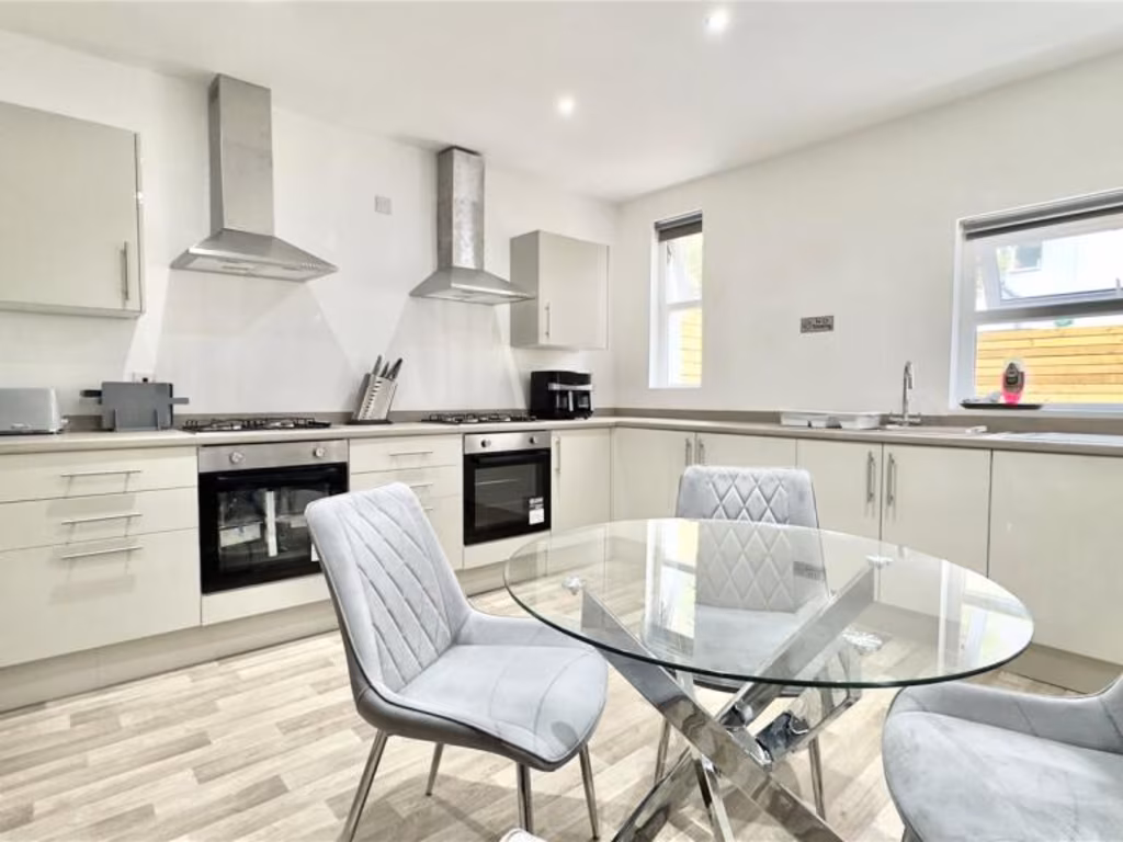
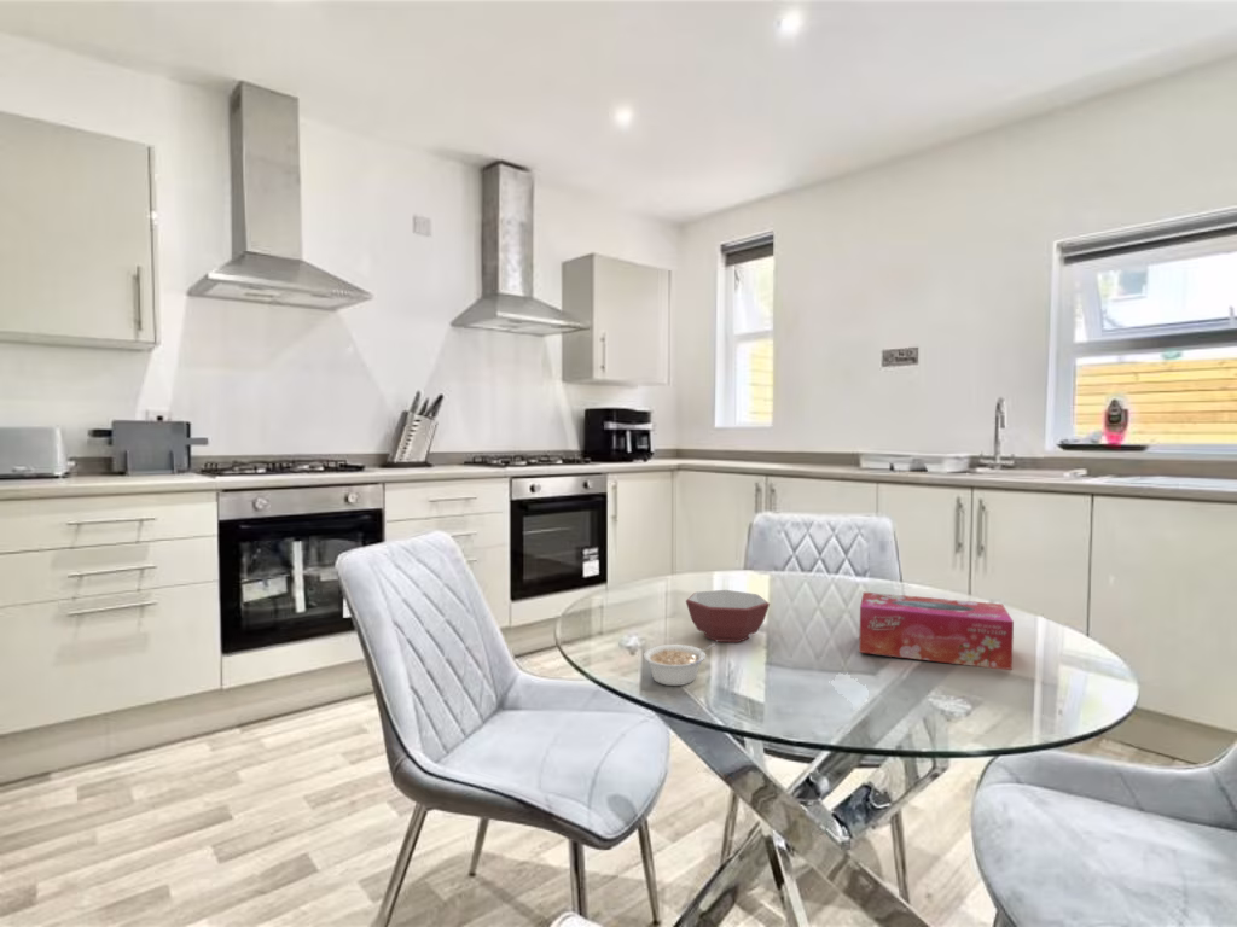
+ bowl (726, 617)
+ legume (675, 663)
+ tissue box (931, 628)
